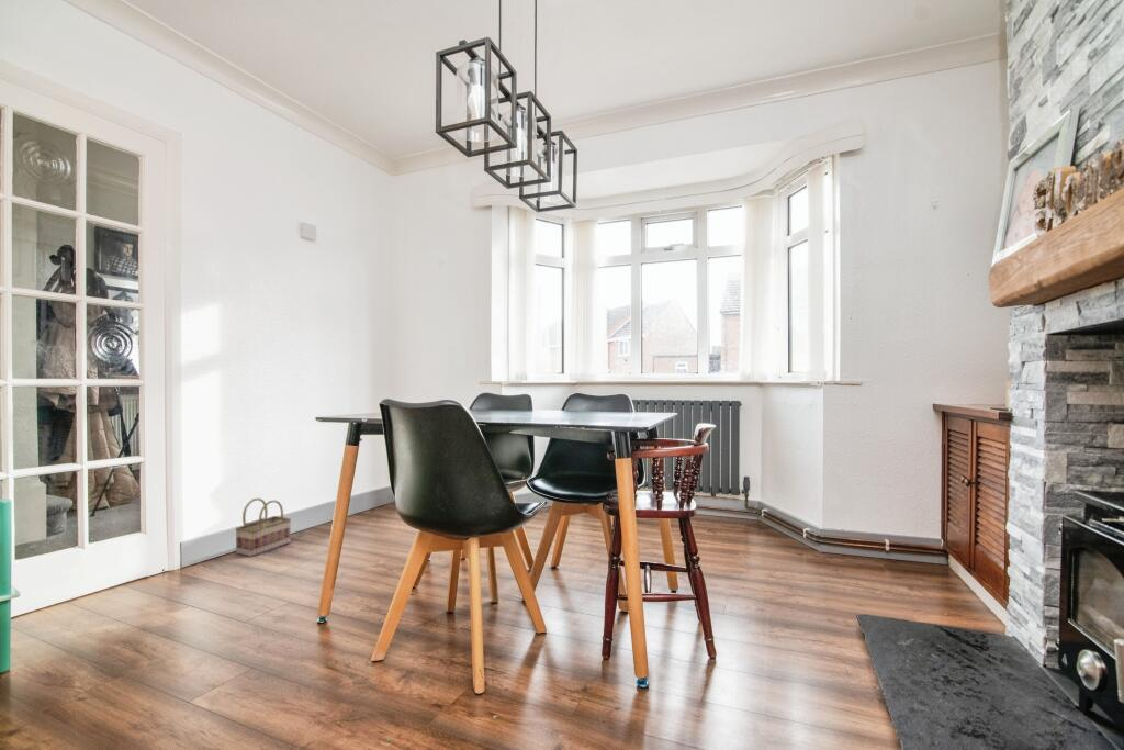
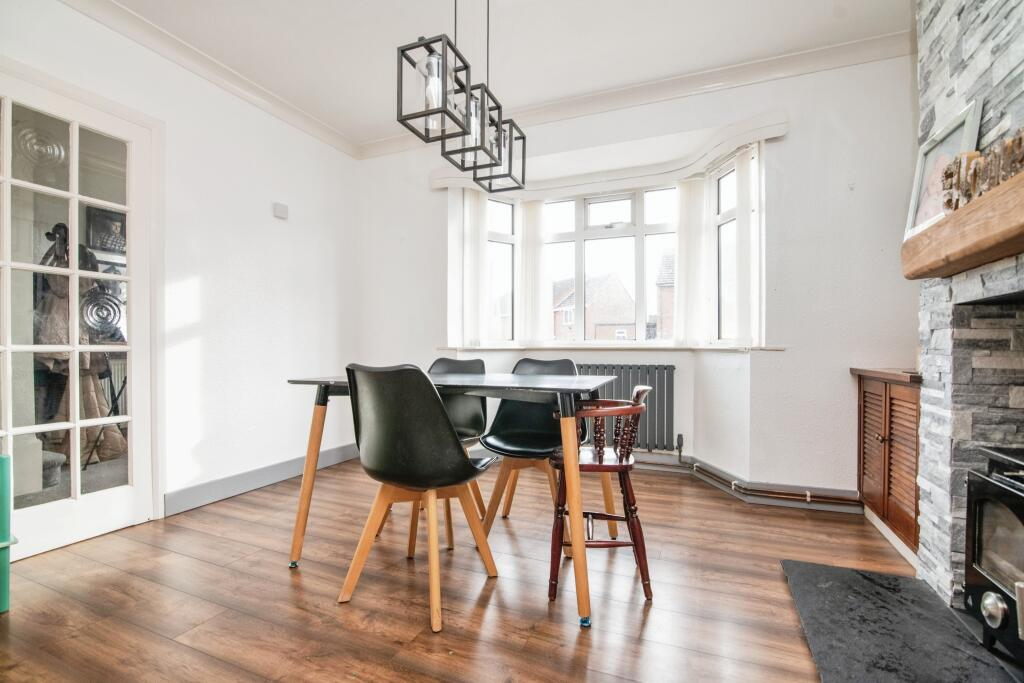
- basket (263, 524)
